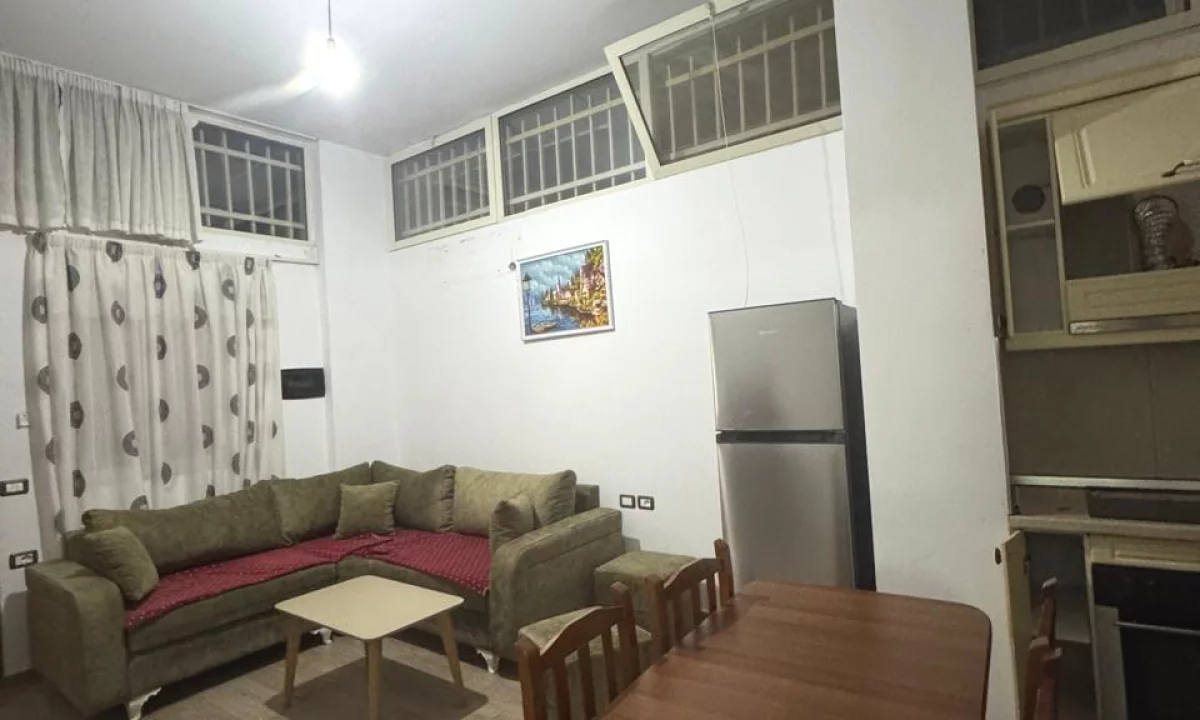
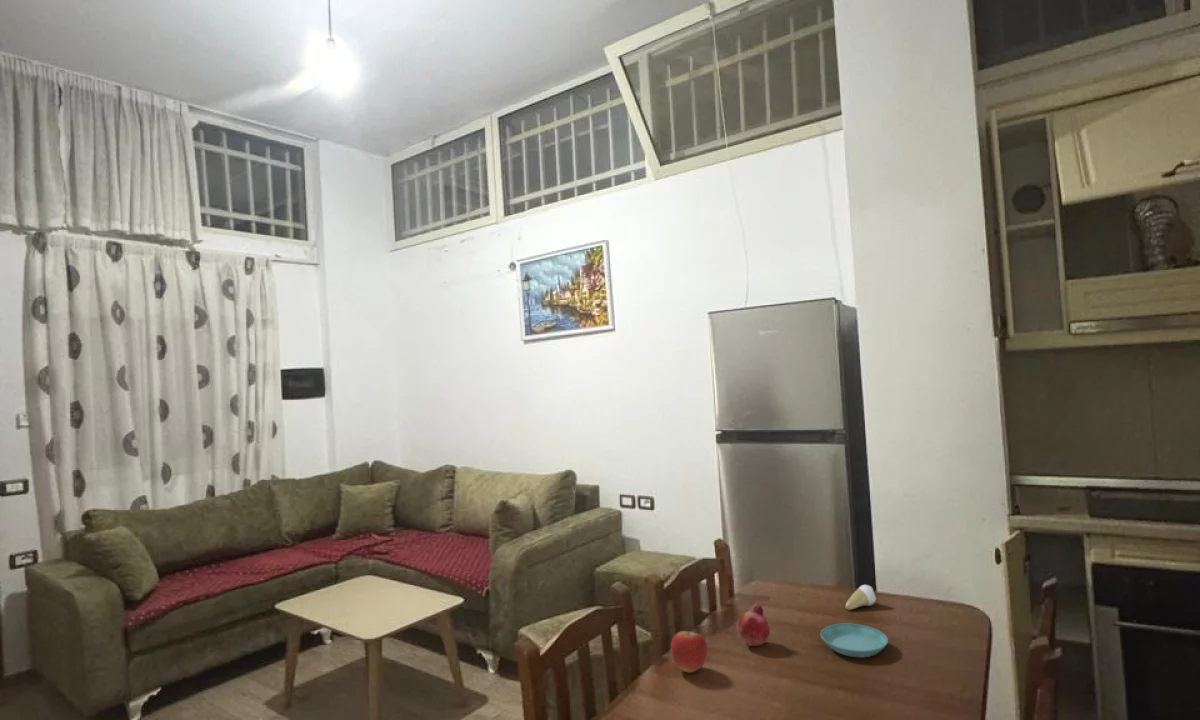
+ fruit (753, 625)
+ apple (688, 647)
+ saucer (853, 641)
+ tooth (858, 596)
